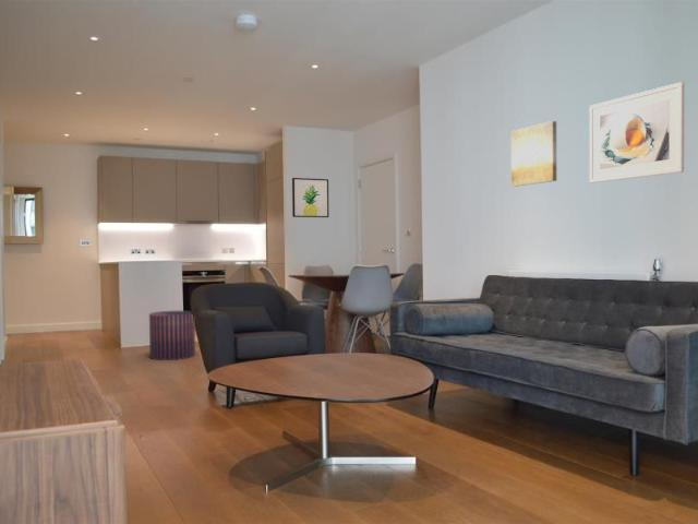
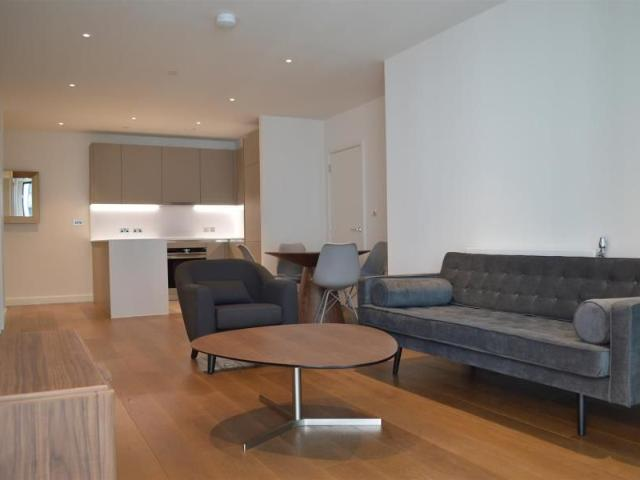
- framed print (633, 136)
- wall art (532, 155)
- pouf (172, 334)
- wall art (310, 198)
